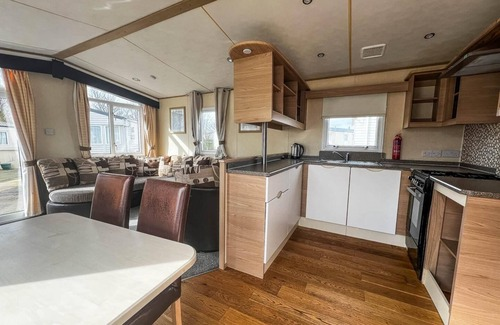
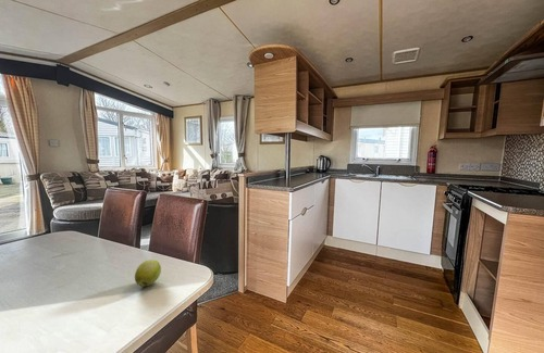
+ apple (148, 272)
